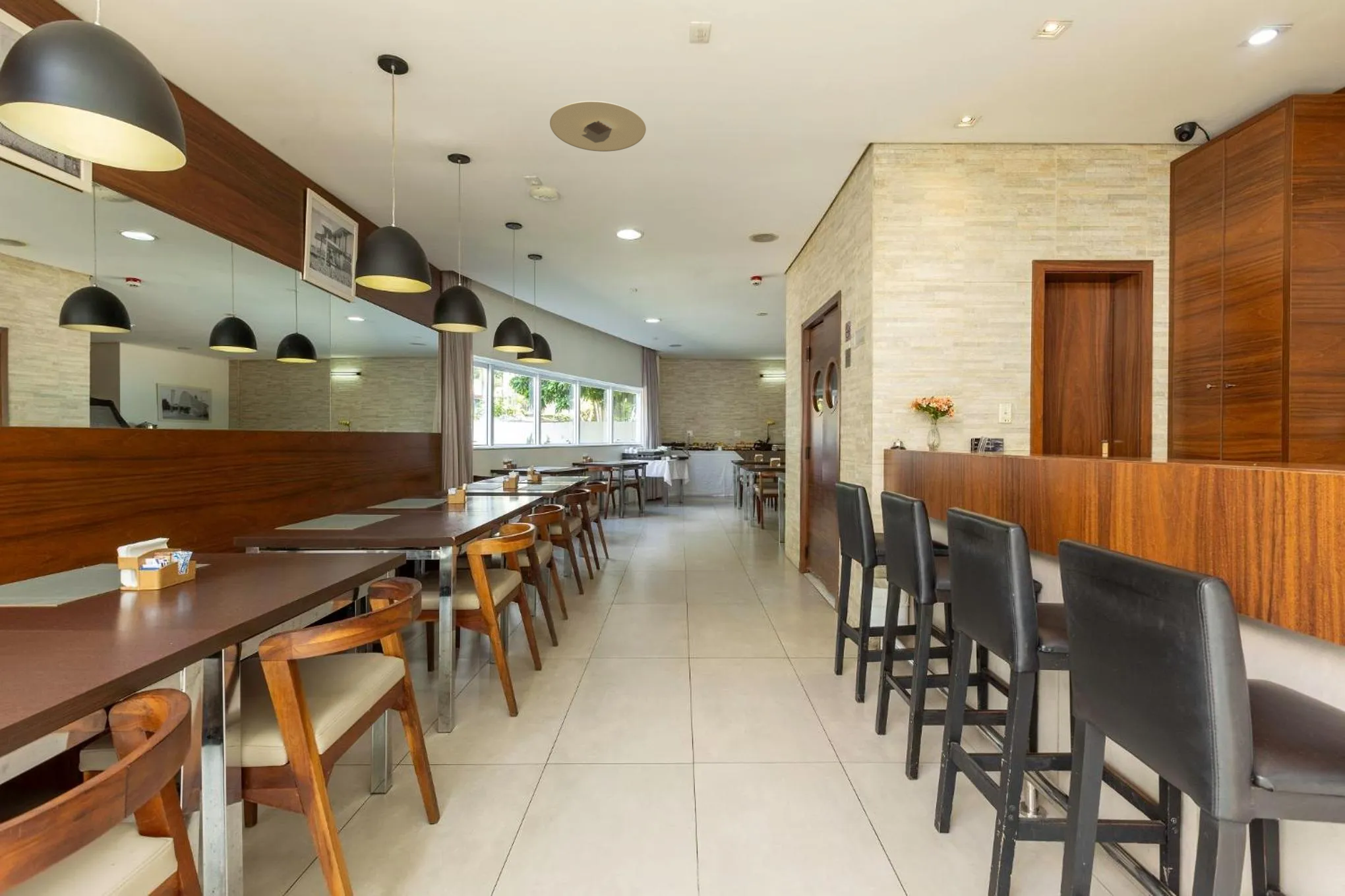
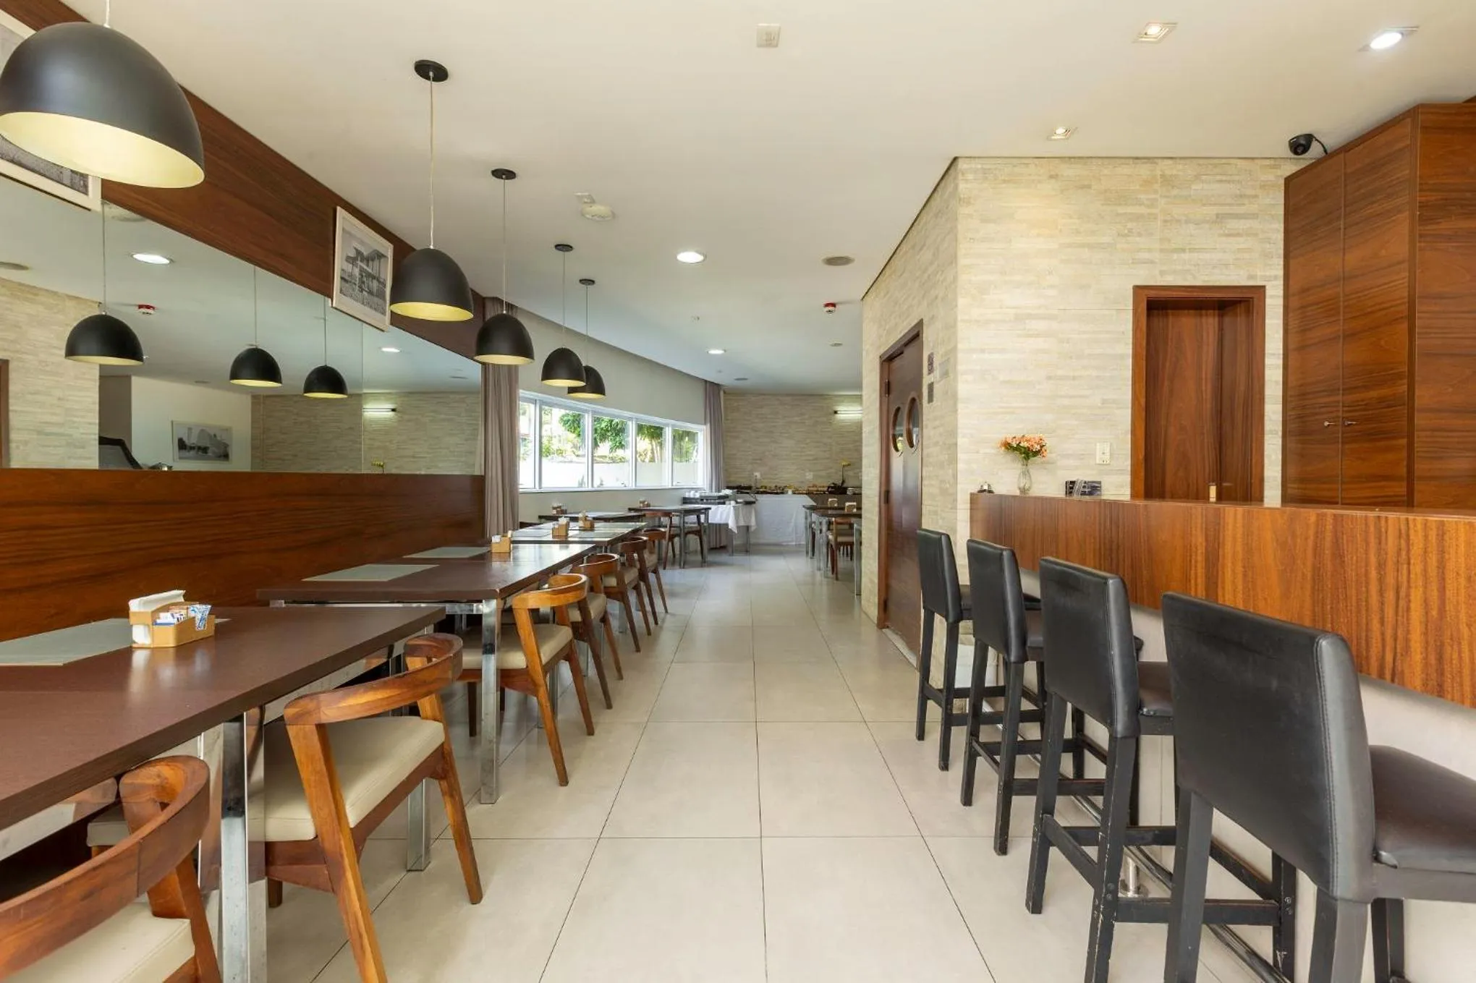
- recessed light (598, 123)
